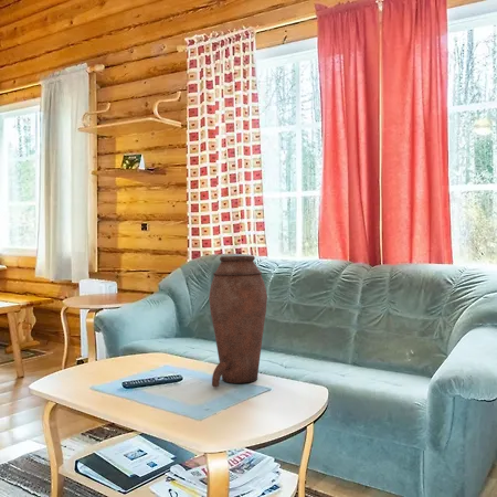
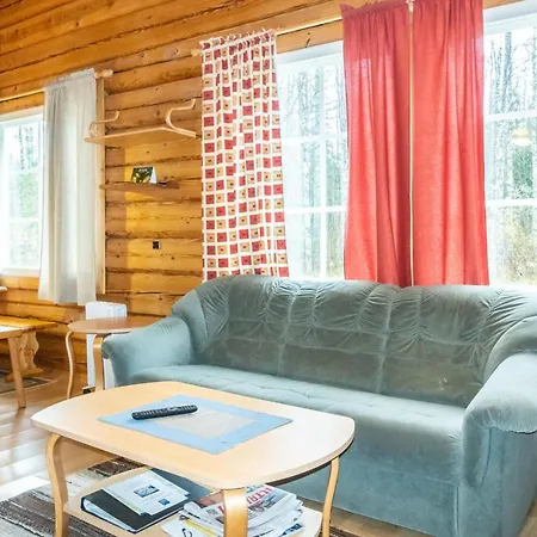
- vase (234, 318)
